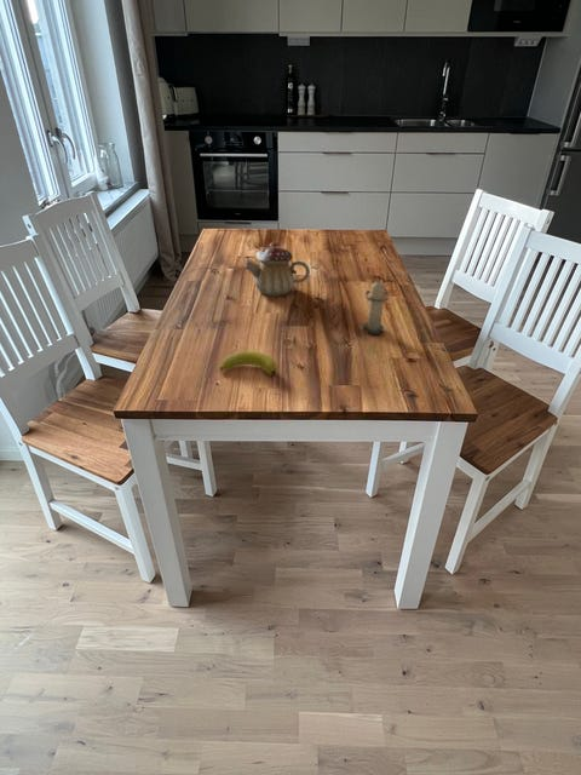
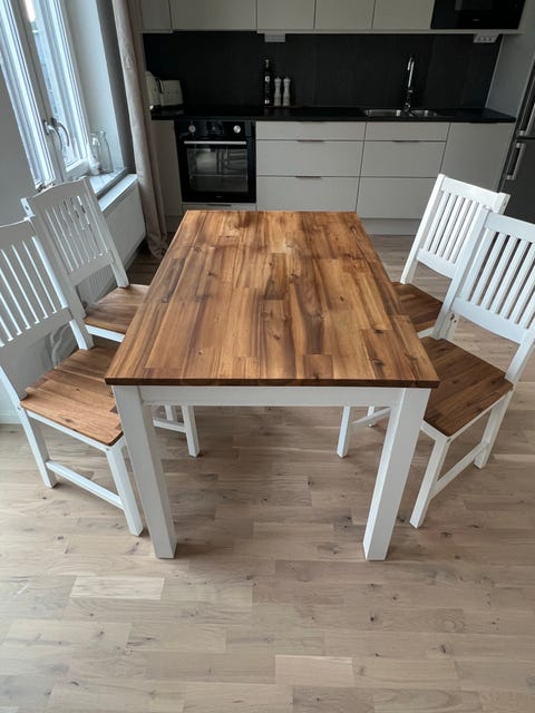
- banana (249, 362)
- teapot (277, 266)
- candle (375, 304)
